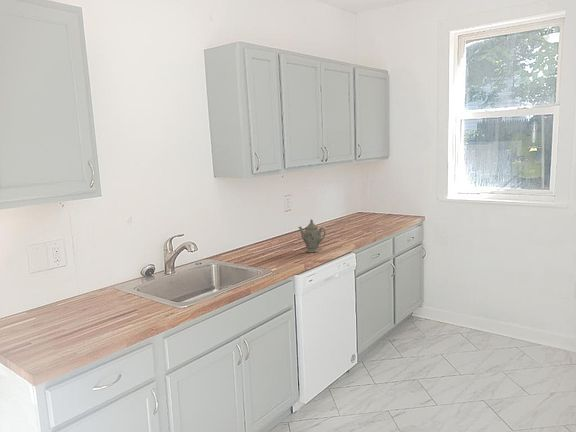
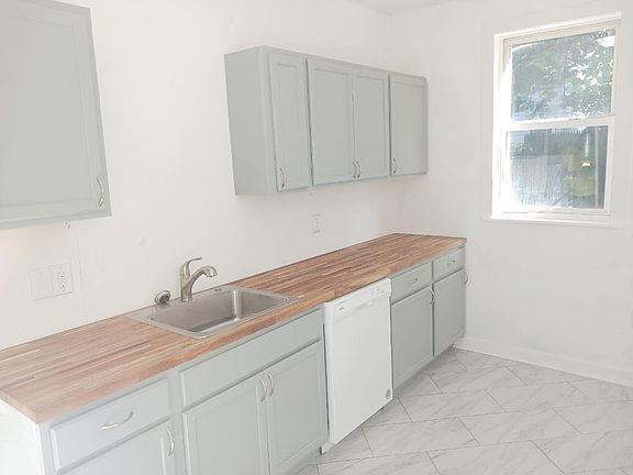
- chinaware (311, 235)
